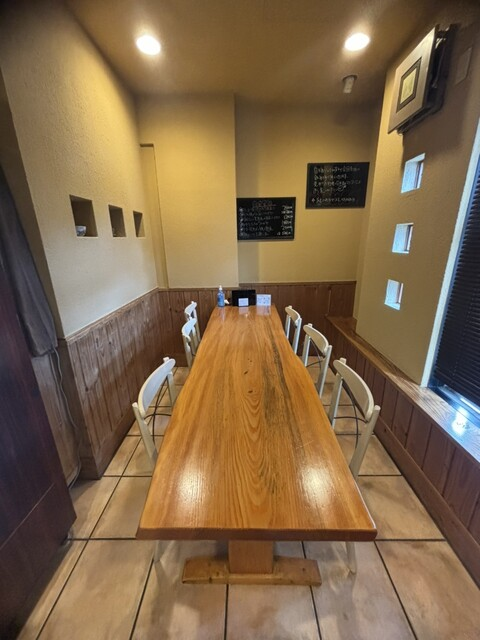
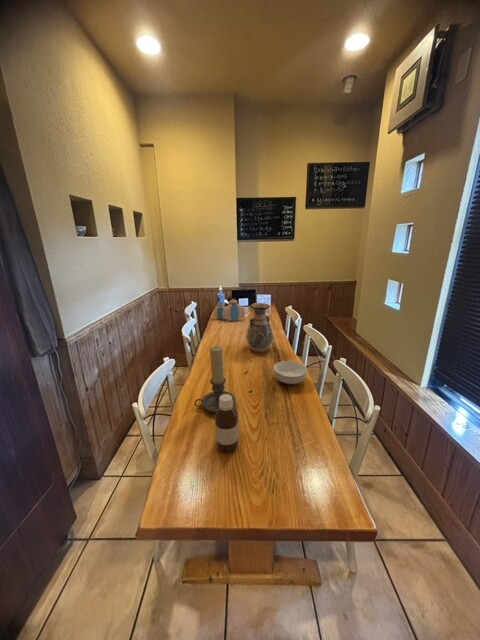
+ bottle (226, 422)
+ candle holder (214, 377)
+ cereal bowl (289, 374)
+ vase (259, 327)
+ water jug (229, 309)
